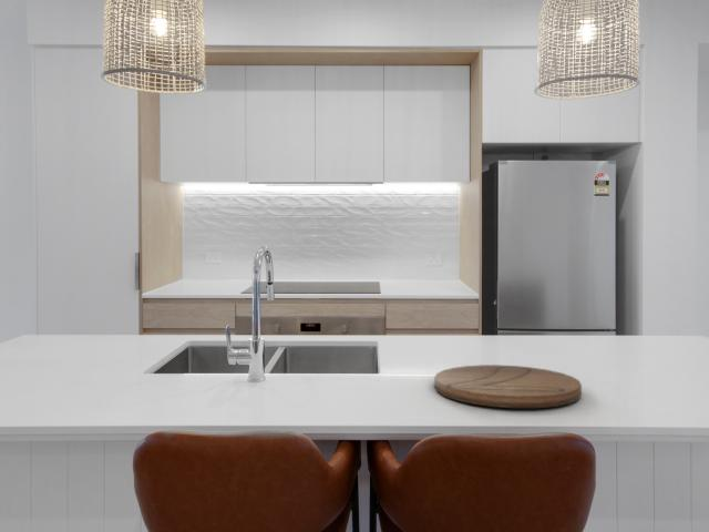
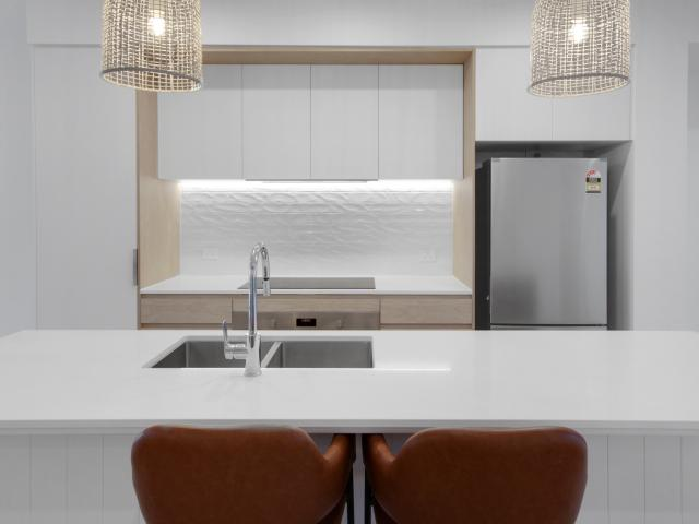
- cutting board (505, 383)
